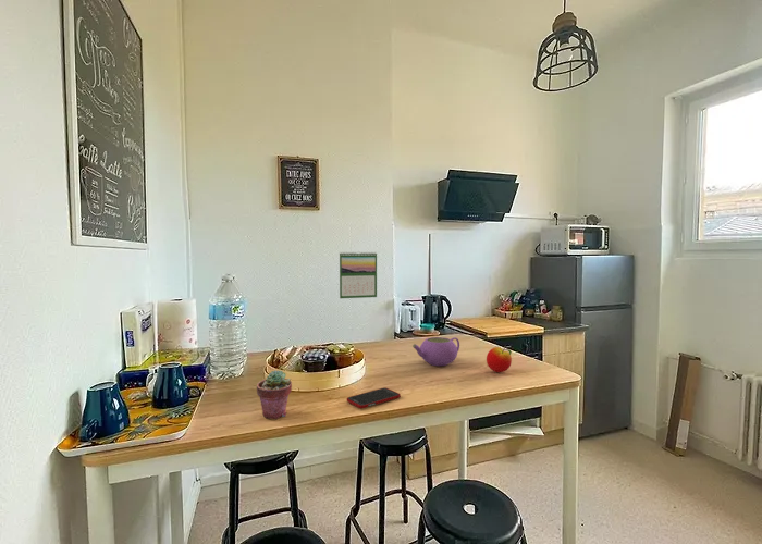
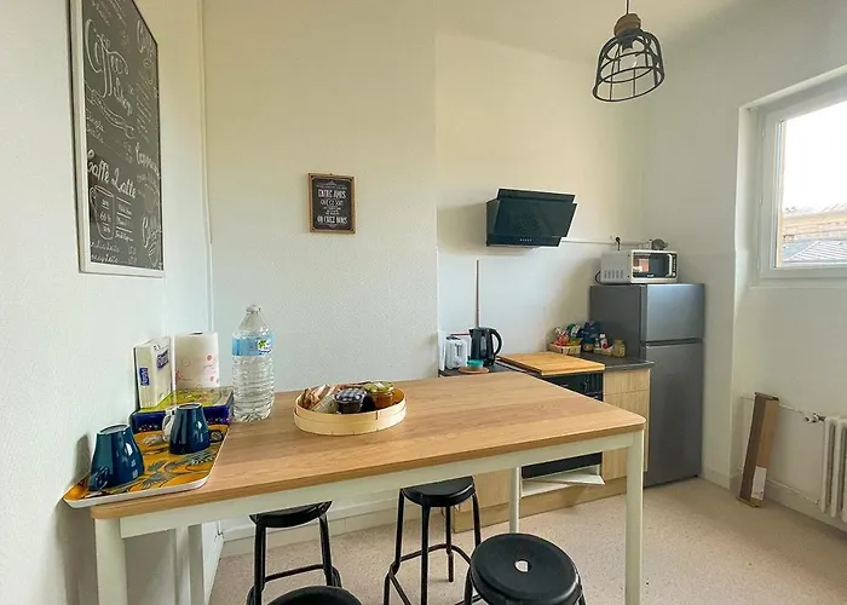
- teapot (437, 351)
- apple (499, 359)
- calendar (358, 274)
- potted succulent (274, 392)
- cell phone (373, 397)
